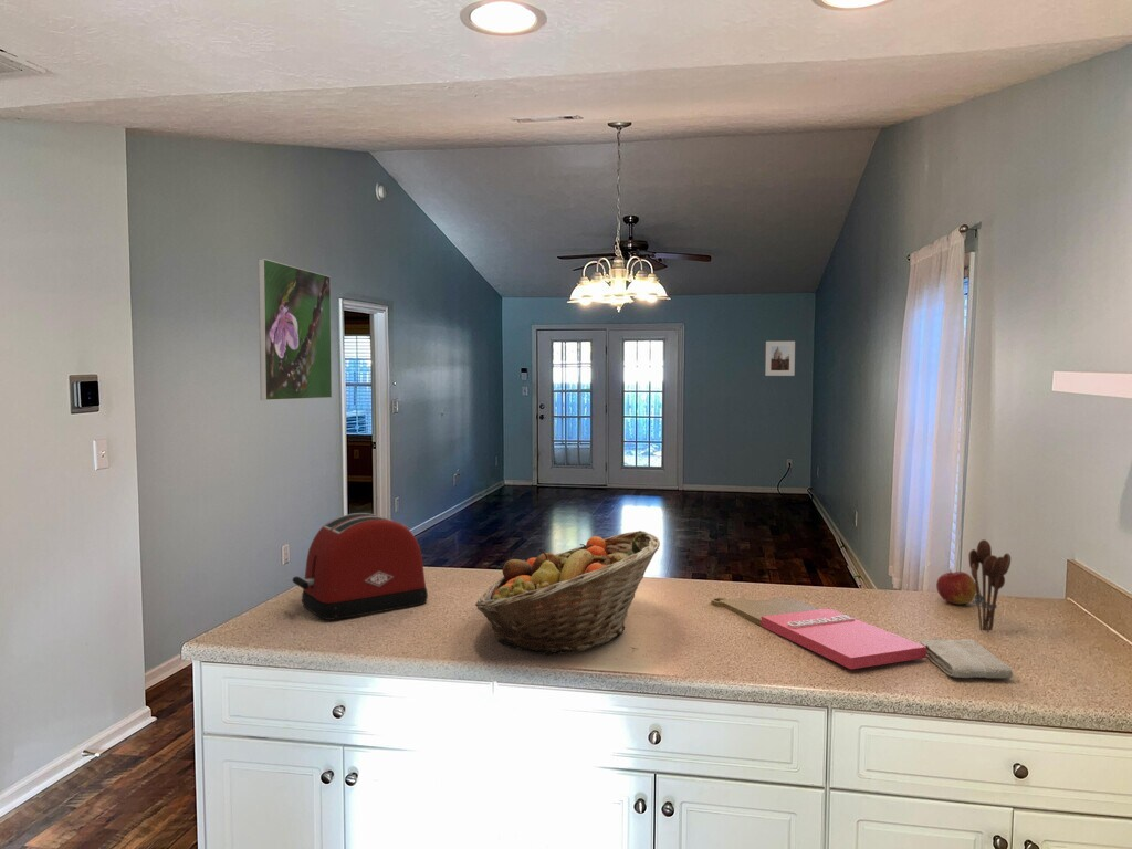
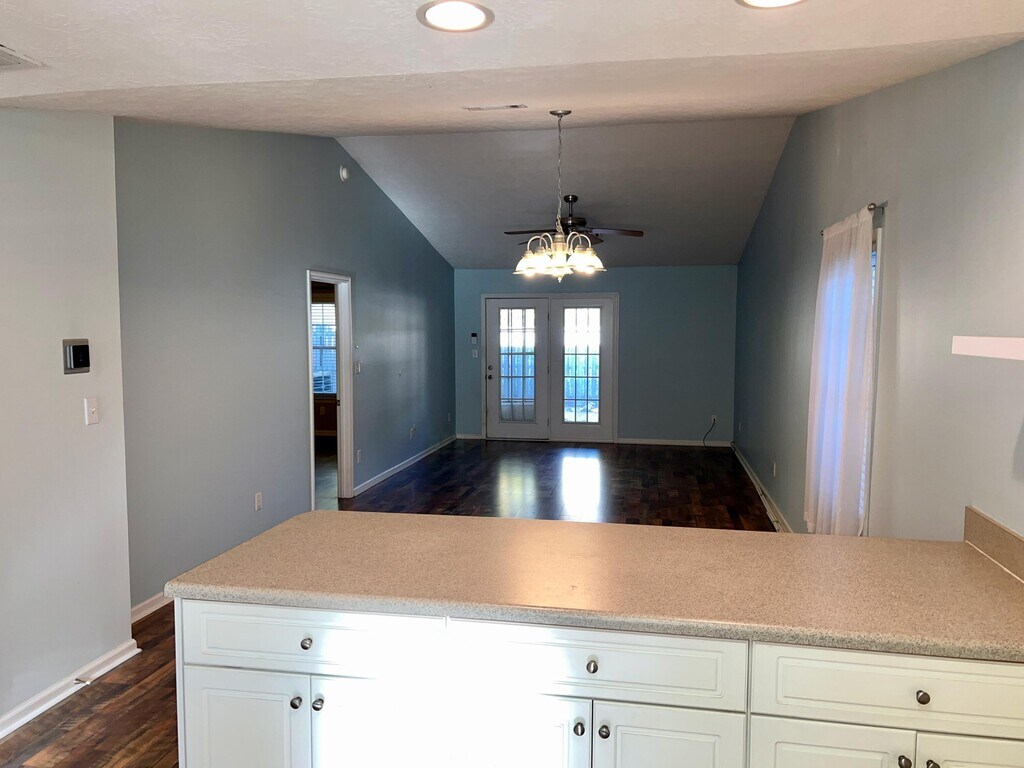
- apple (955, 586)
- cutting board (805, 621)
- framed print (779, 358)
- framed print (297, 334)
- washcloth (962, 656)
- fruit basket (569, 584)
- toaster (365, 559)
- utensil holder (988, 587)
